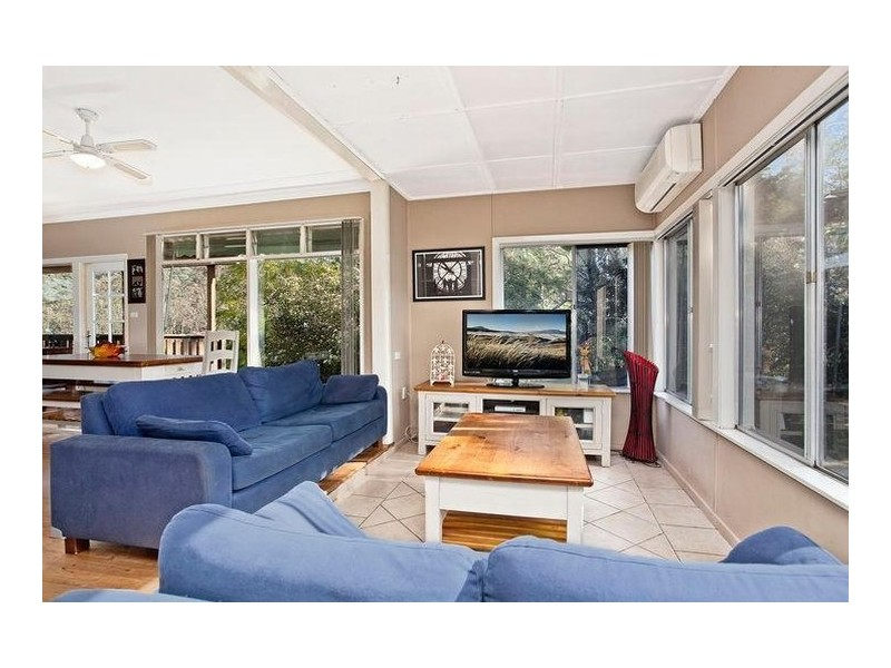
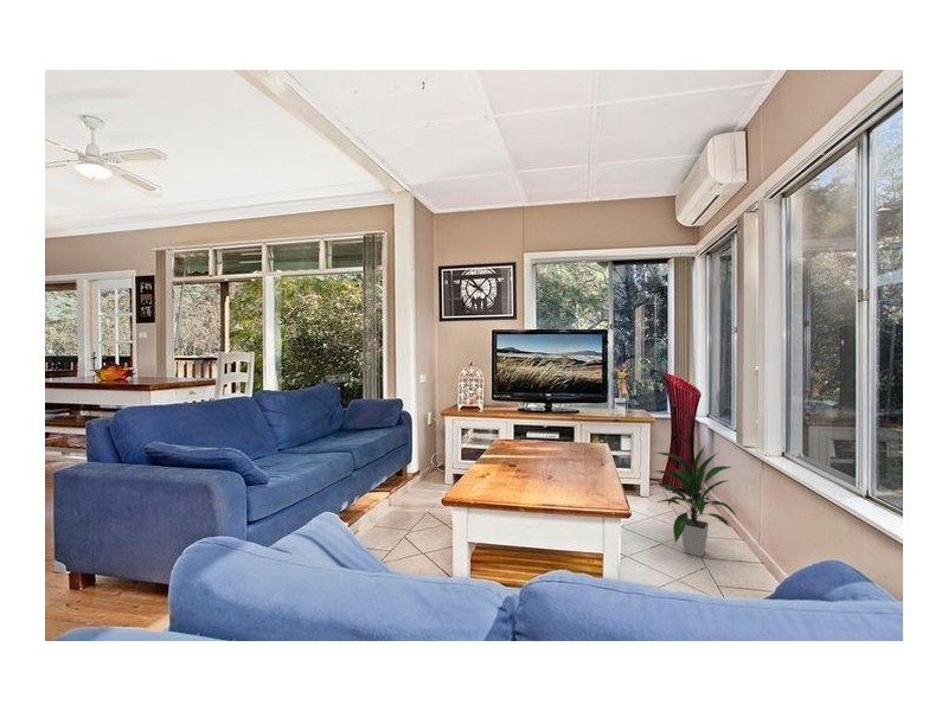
+ indoor plant (691, 498)
